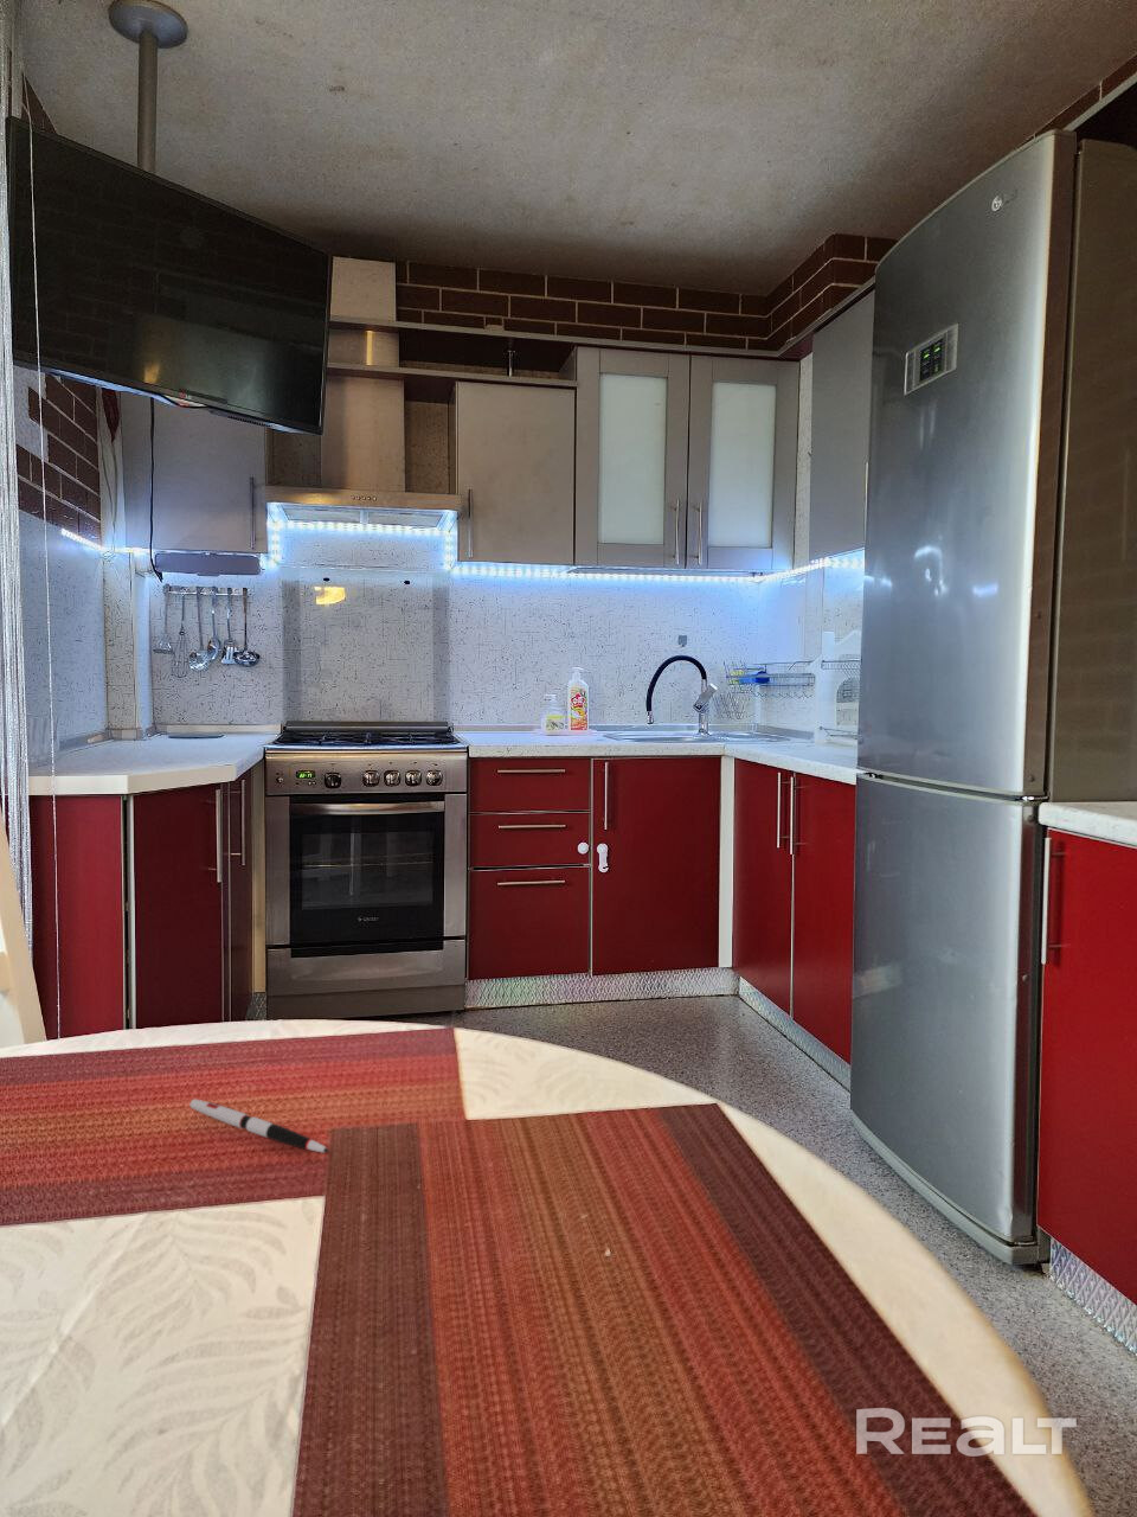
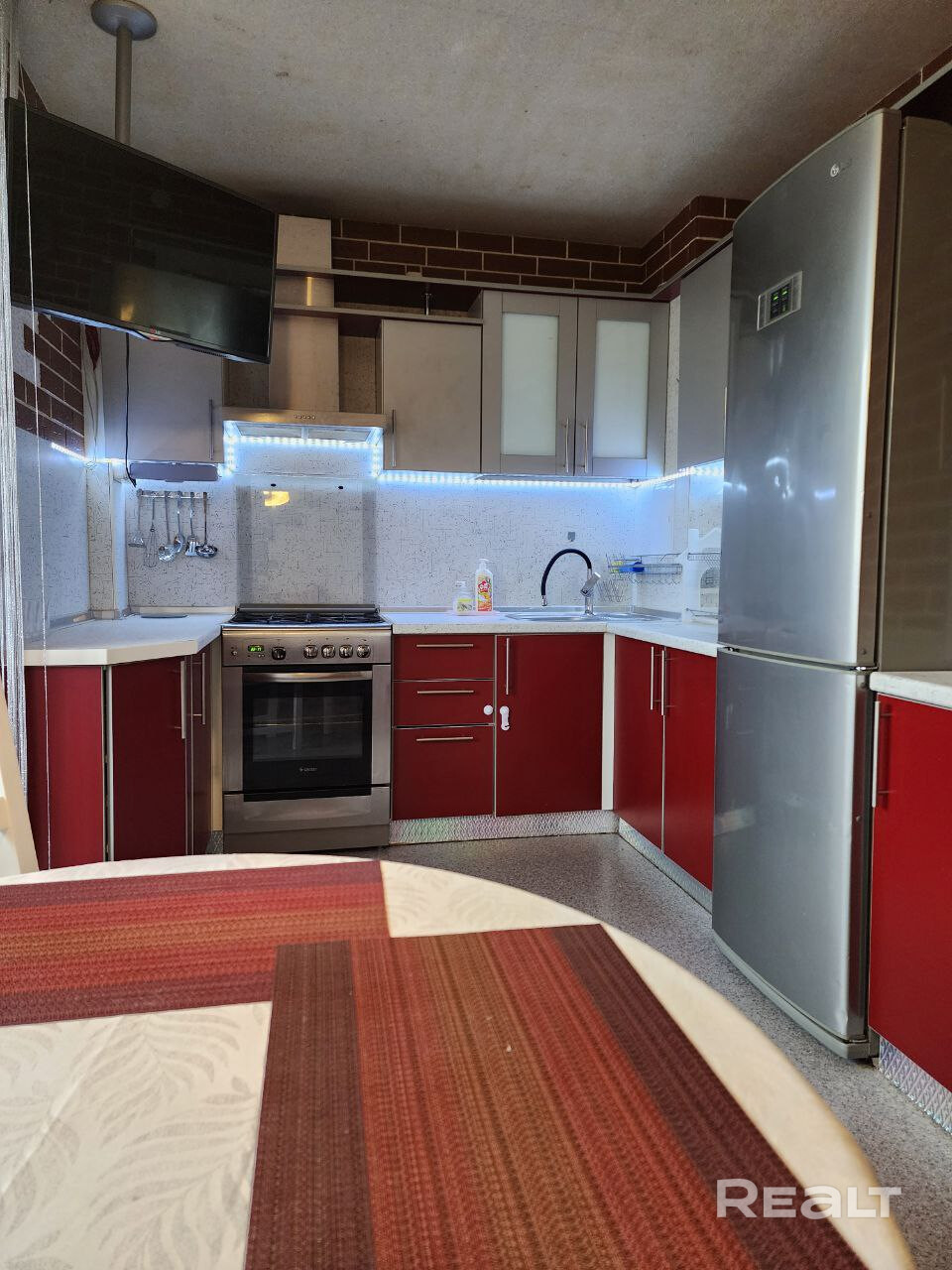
- pen (258, 1125)
